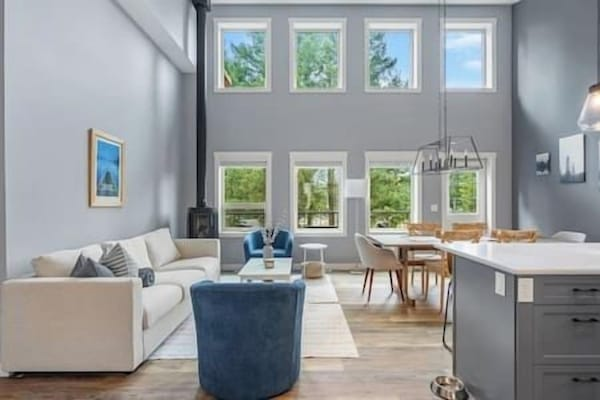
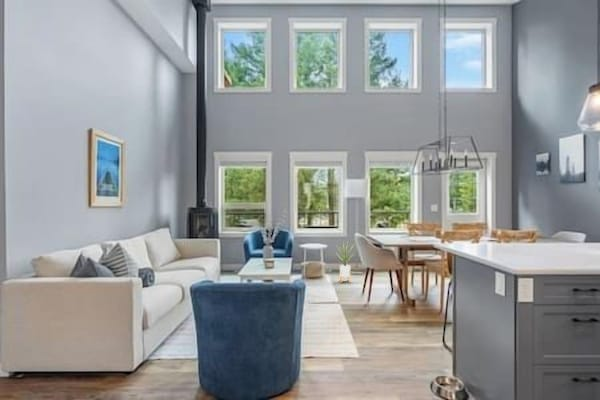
+ house plant (344, 261)
